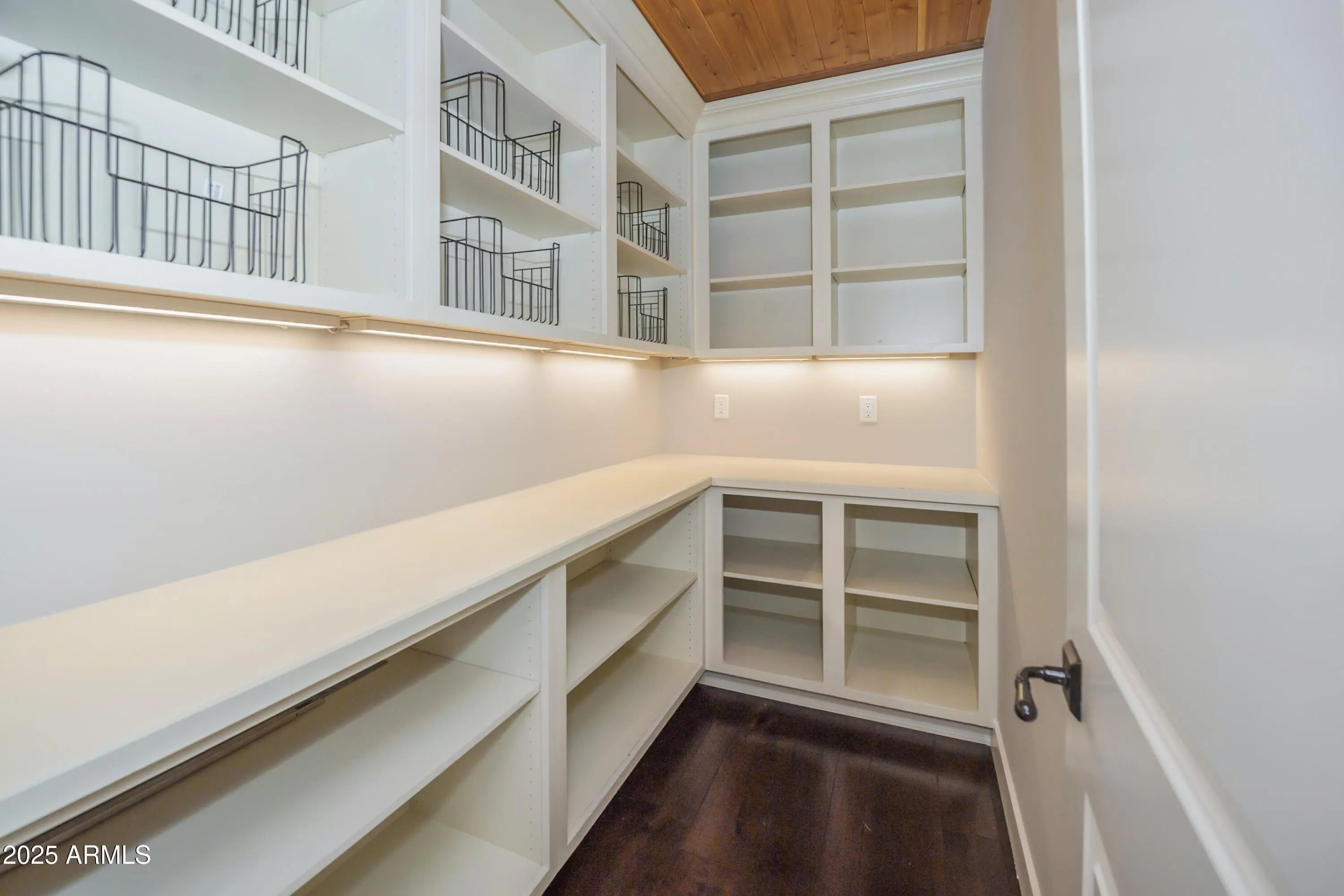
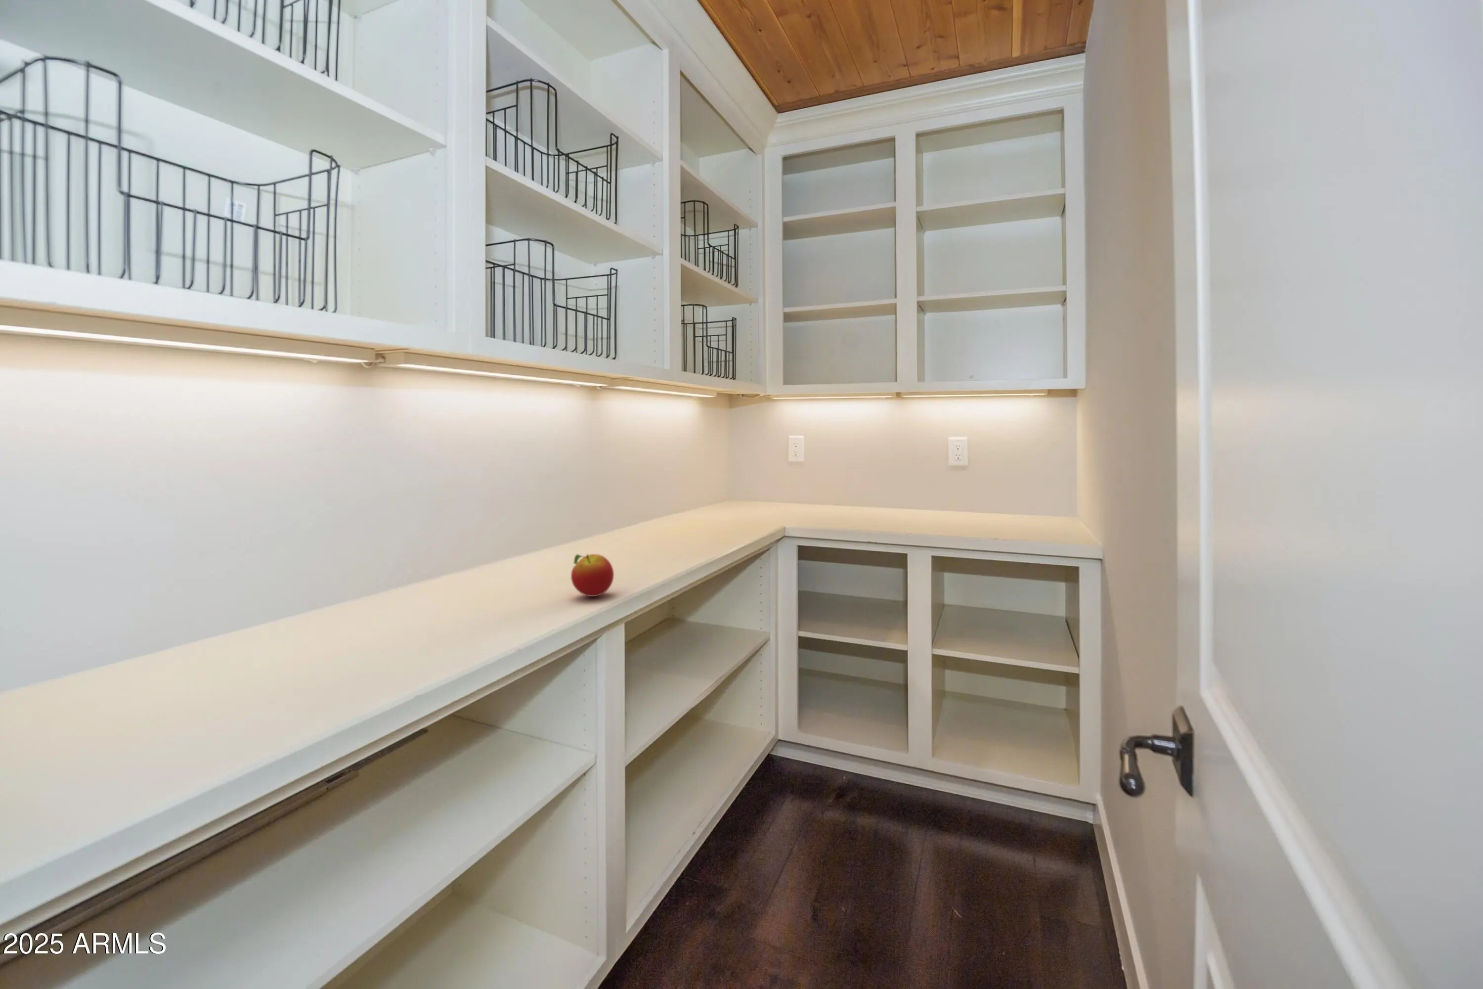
+ apple (591, 575)
